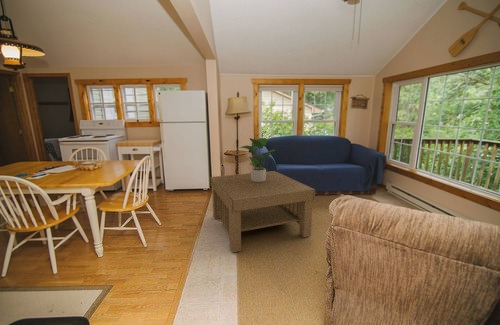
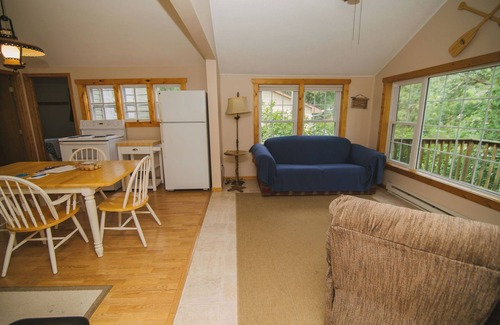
- potted plant (262, 159)
- coffee table (257, 204)
